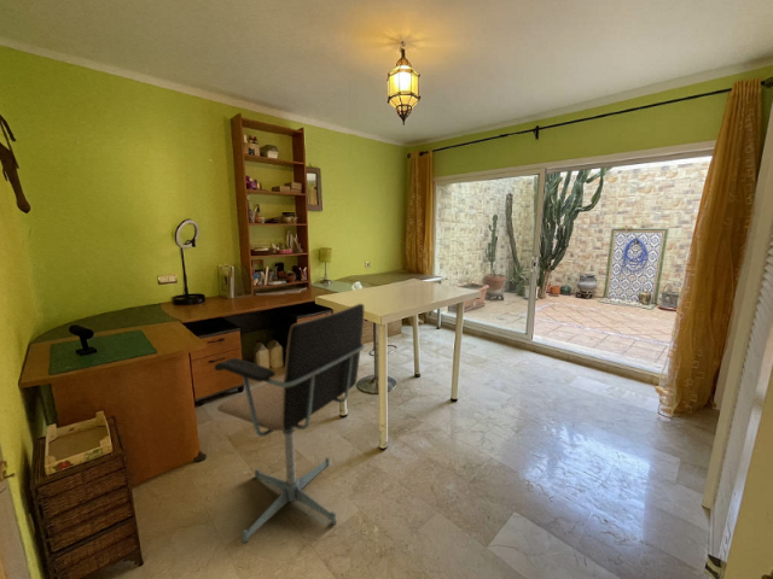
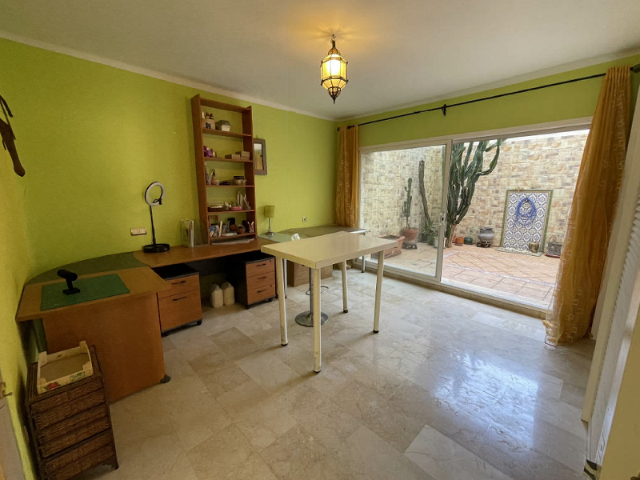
- office chair (295, 409)
